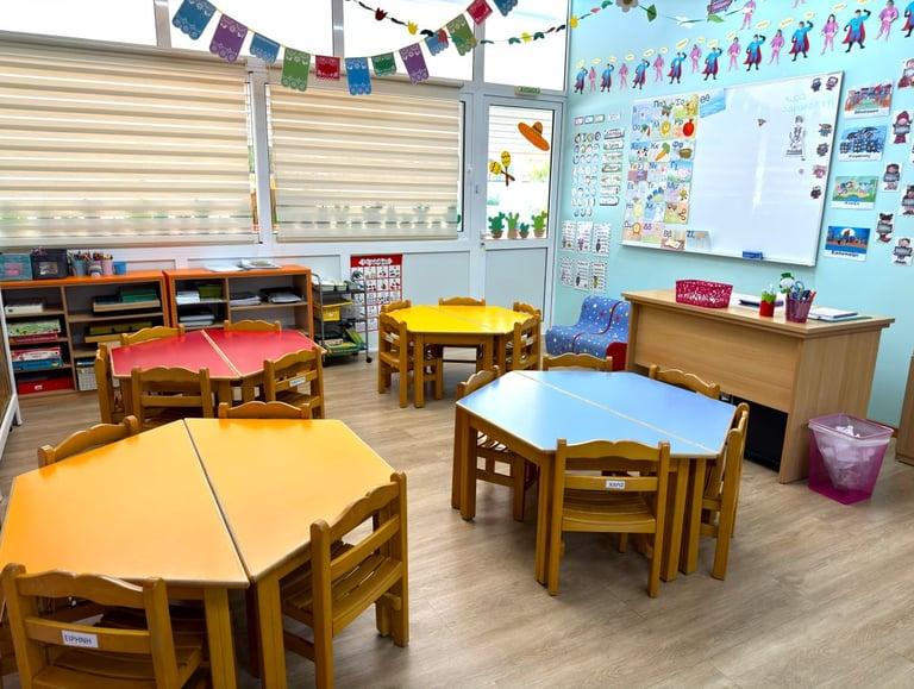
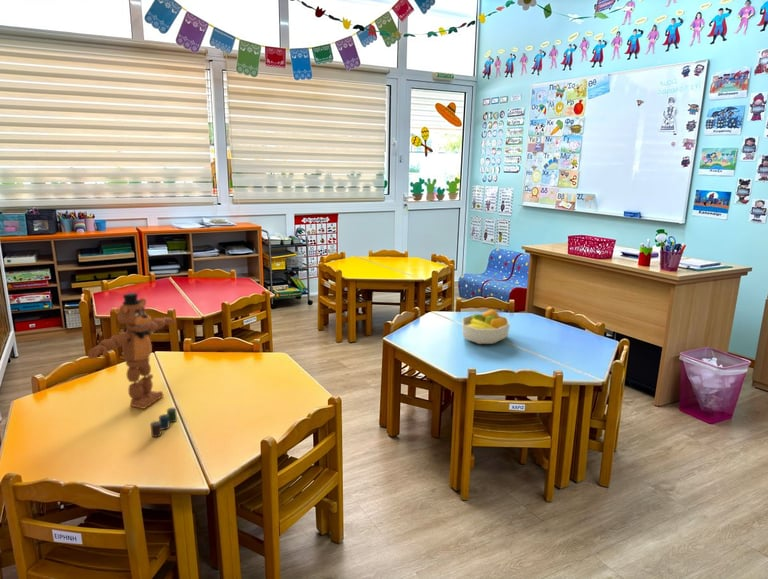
+ teddy bear (137, 348)
+ fruit bowl (485, 325)
+ cup (164, 417)
